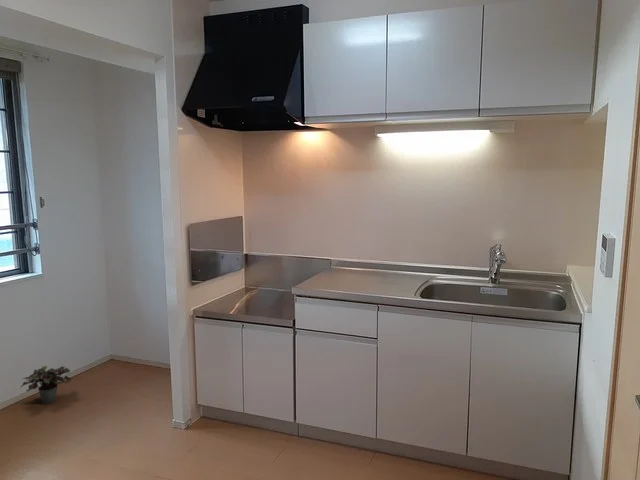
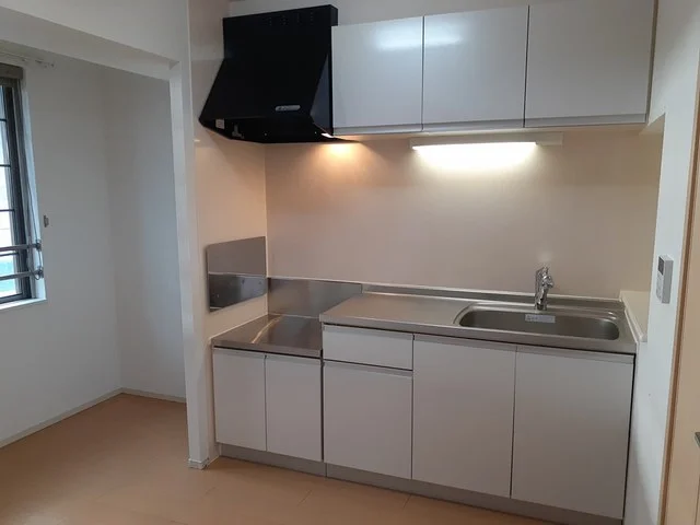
- potted plant (47, 385)
